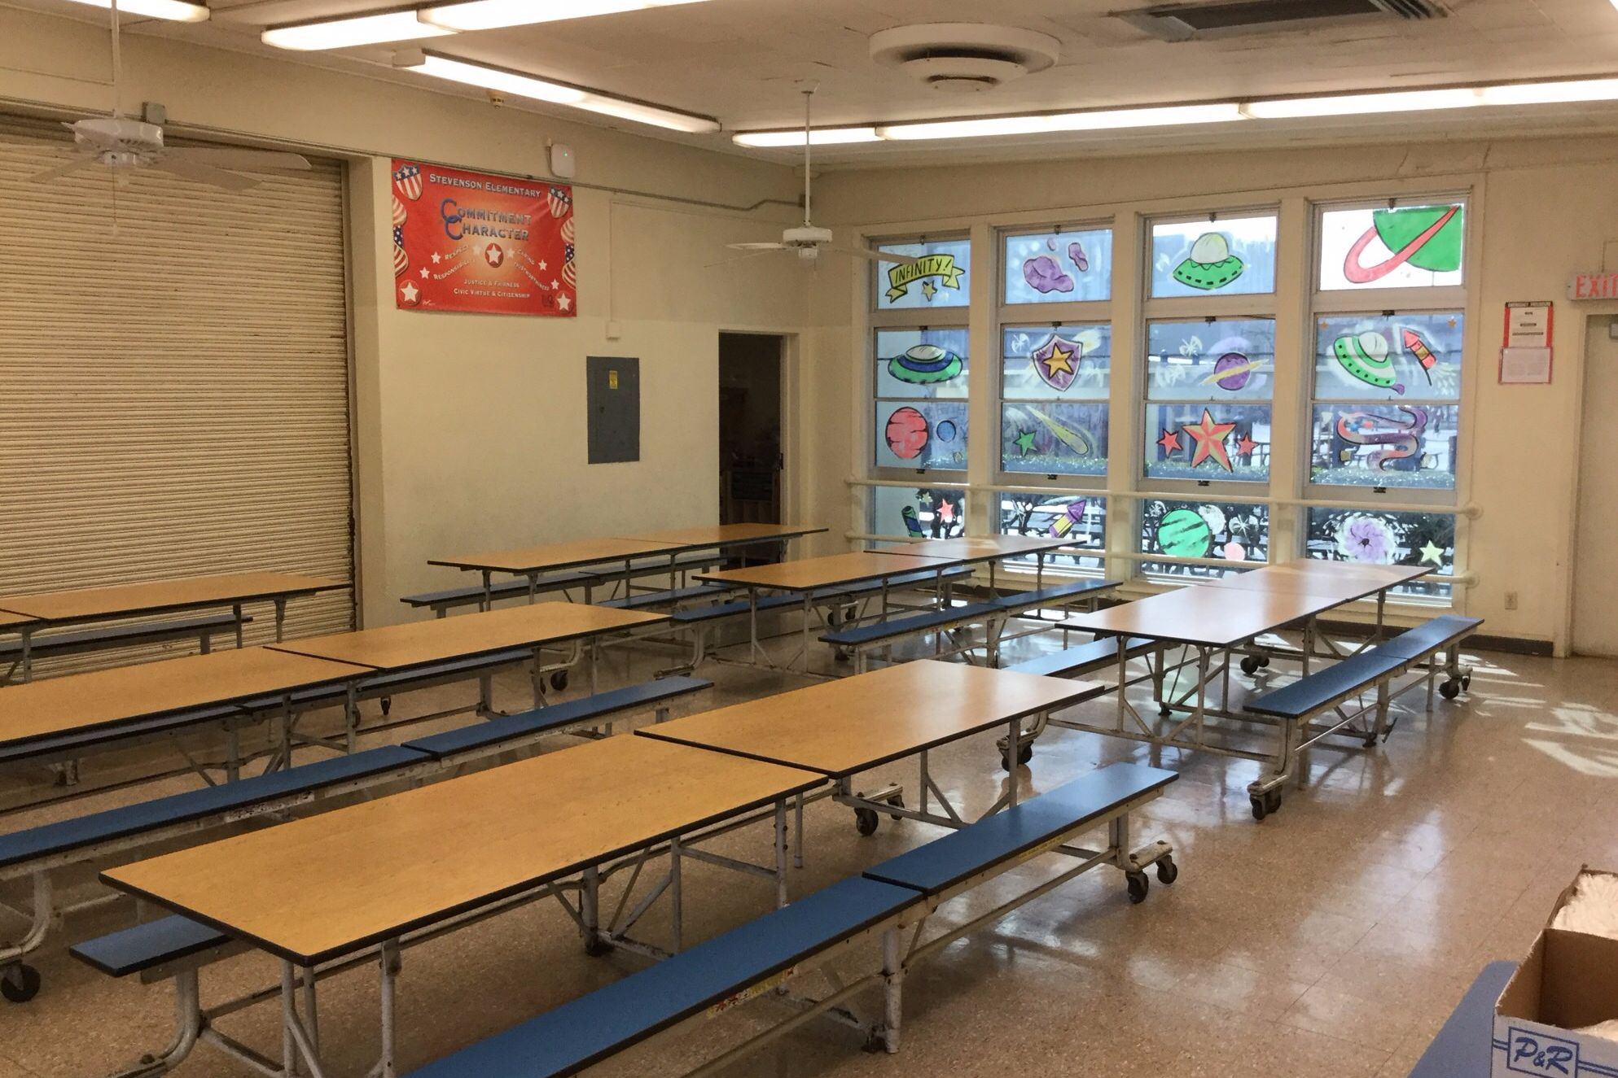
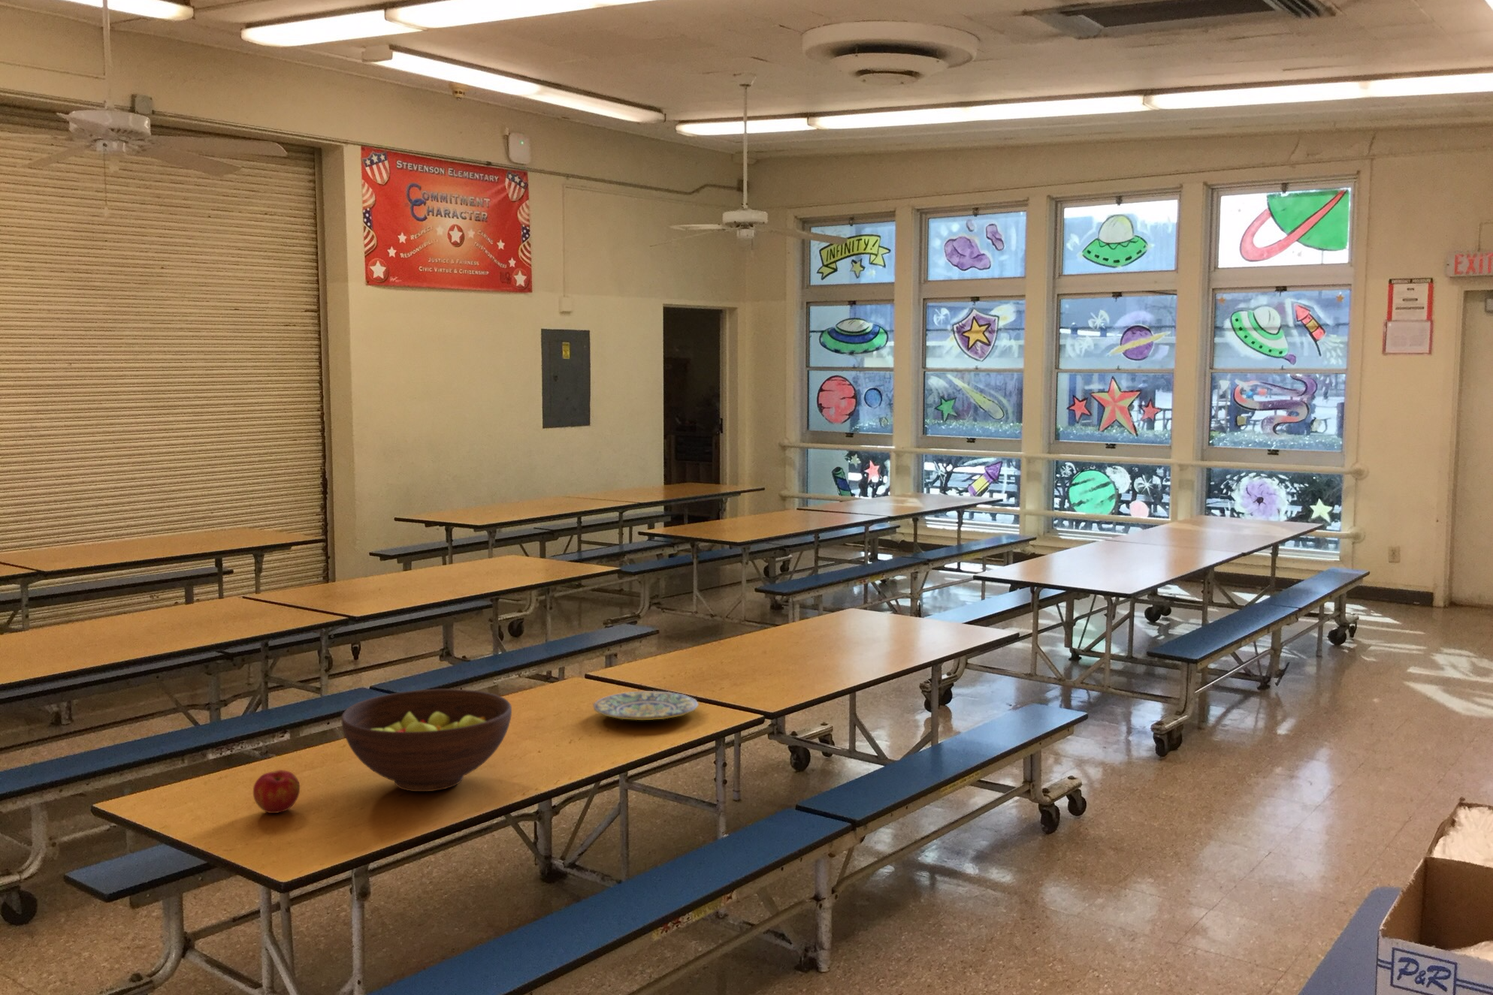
+ plate (645, 710)
+ apple (277, 792)
+ fruit bowl (429, 746)
